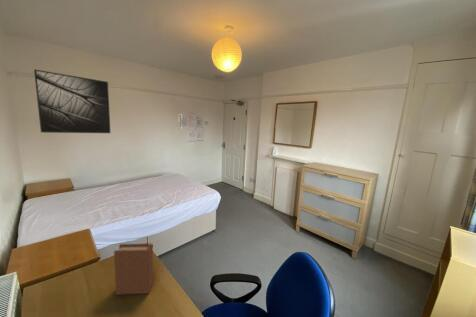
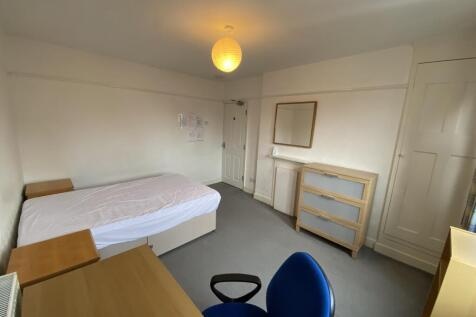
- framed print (76, 105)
- book (134, 268)
